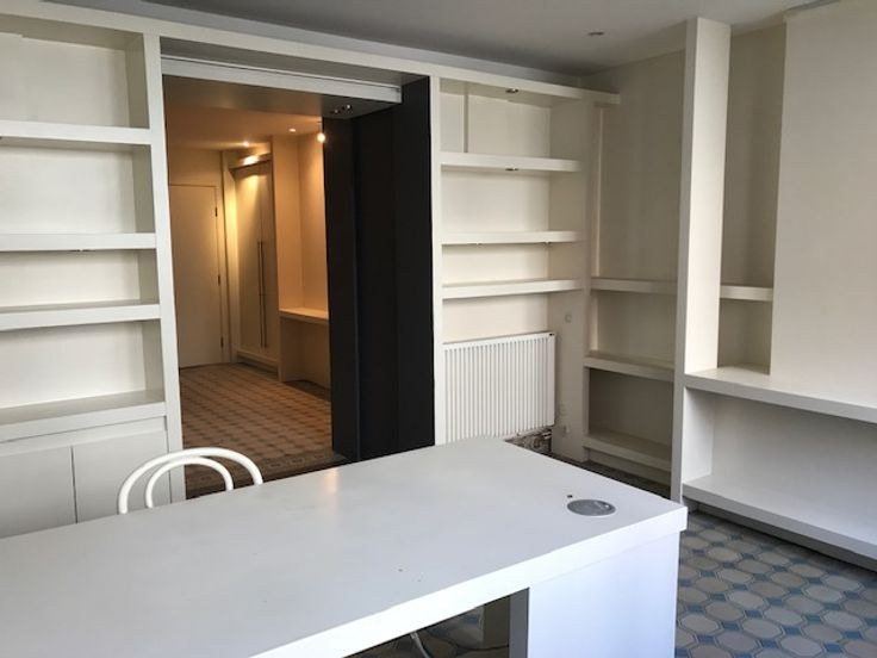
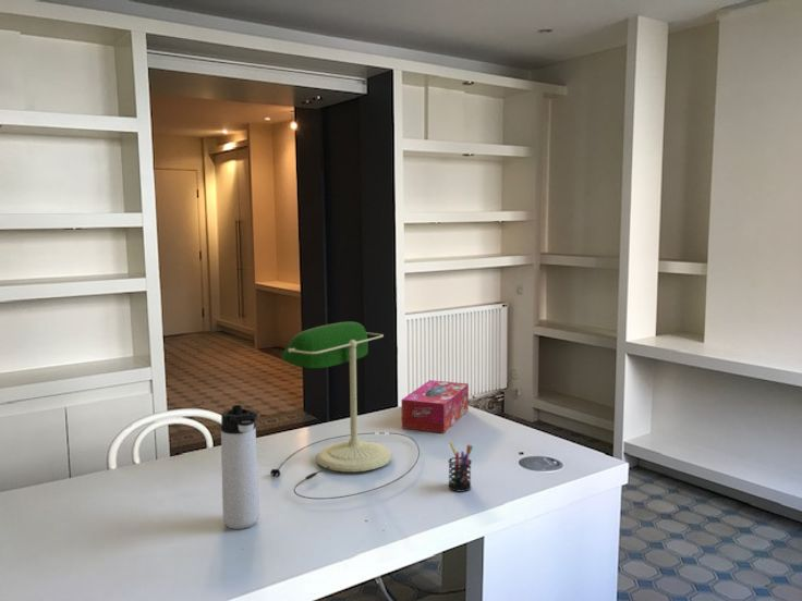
+ tissue box (436, 404)
+ desk lamp (350, 396)
+ pen holder (462, 464)
+ thermos bottle (242, 467)
